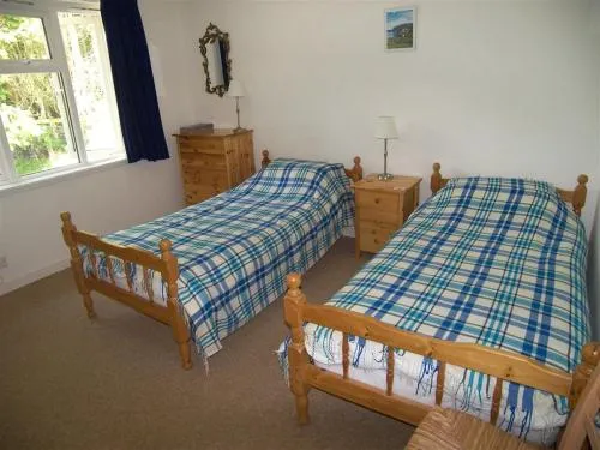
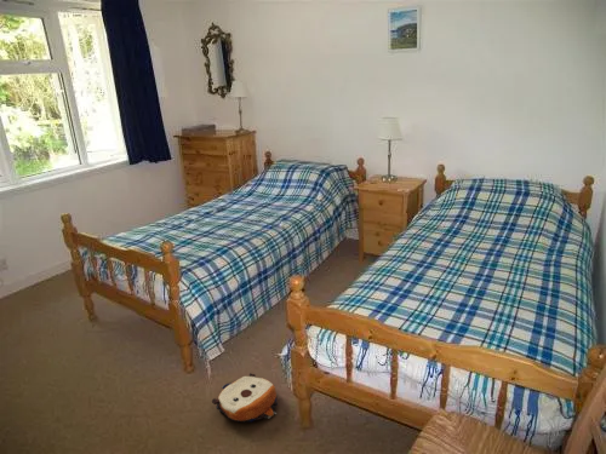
+ plush toy (245, 392)
